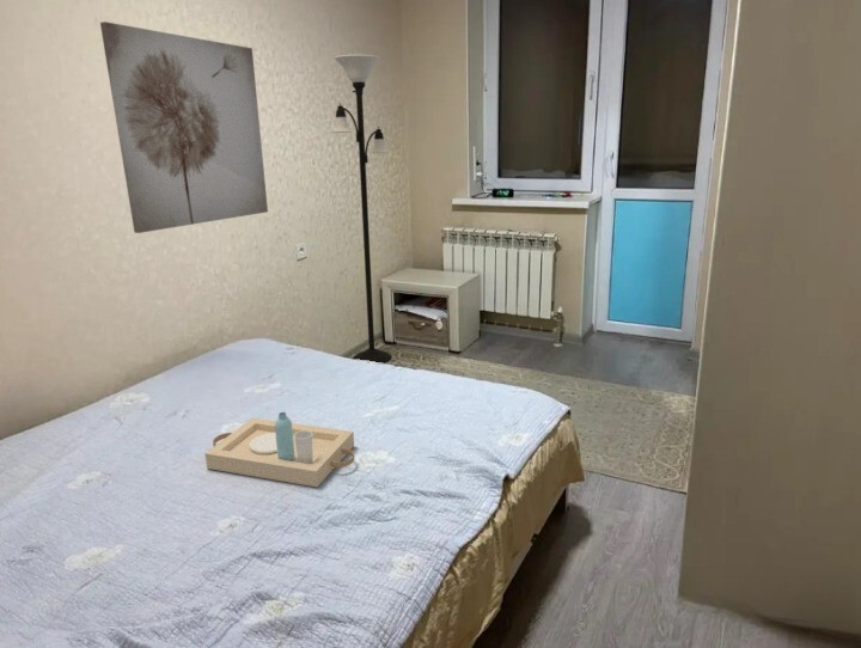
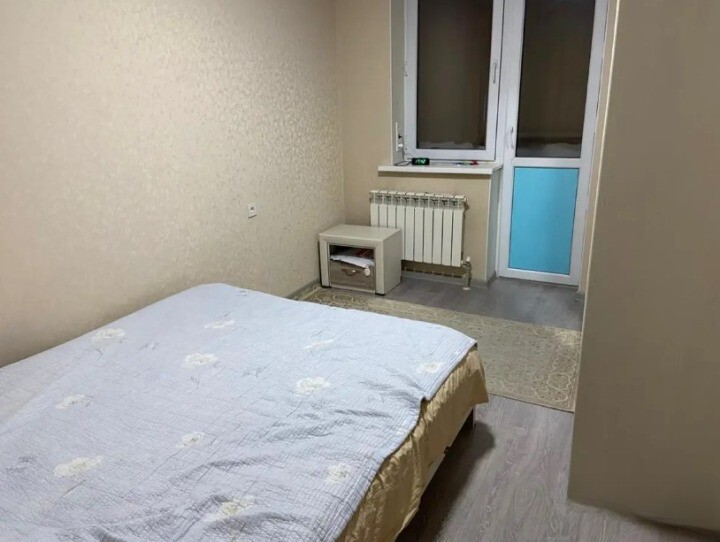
- wall art (197, 133)
- floor lamp (365, 218)
- serving tray (280, 430)
